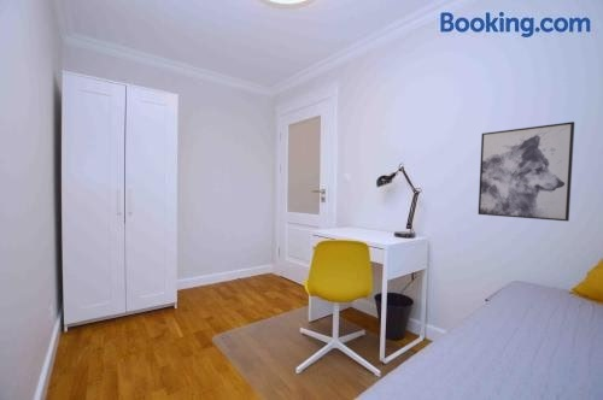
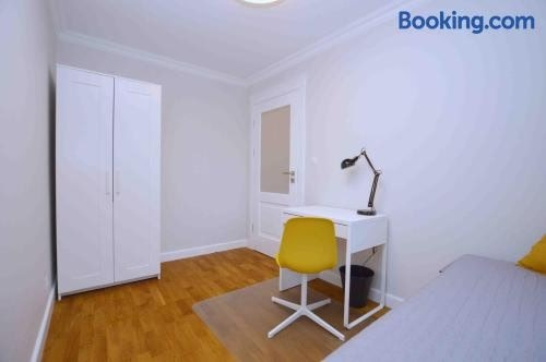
- wall art (521, 172)
